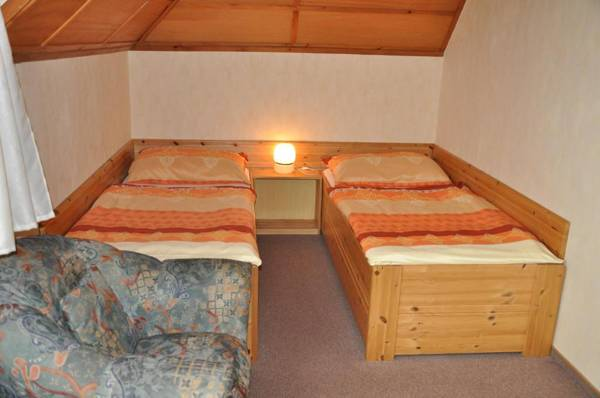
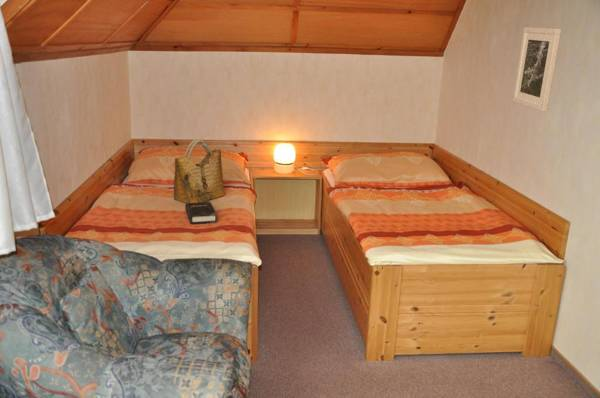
+ hardback book (200, 212)
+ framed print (535, 67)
+ grocery bag (199, 168)
